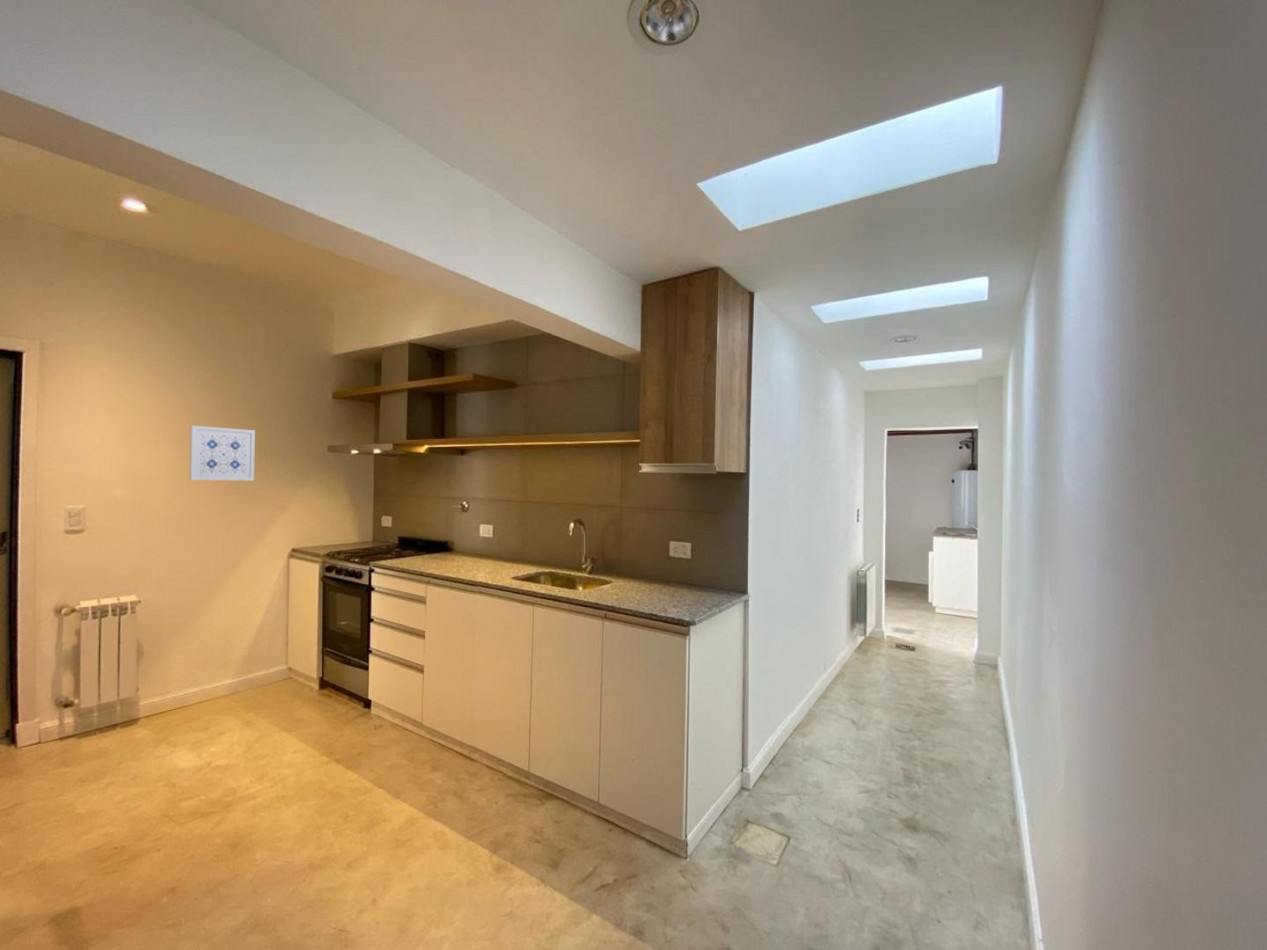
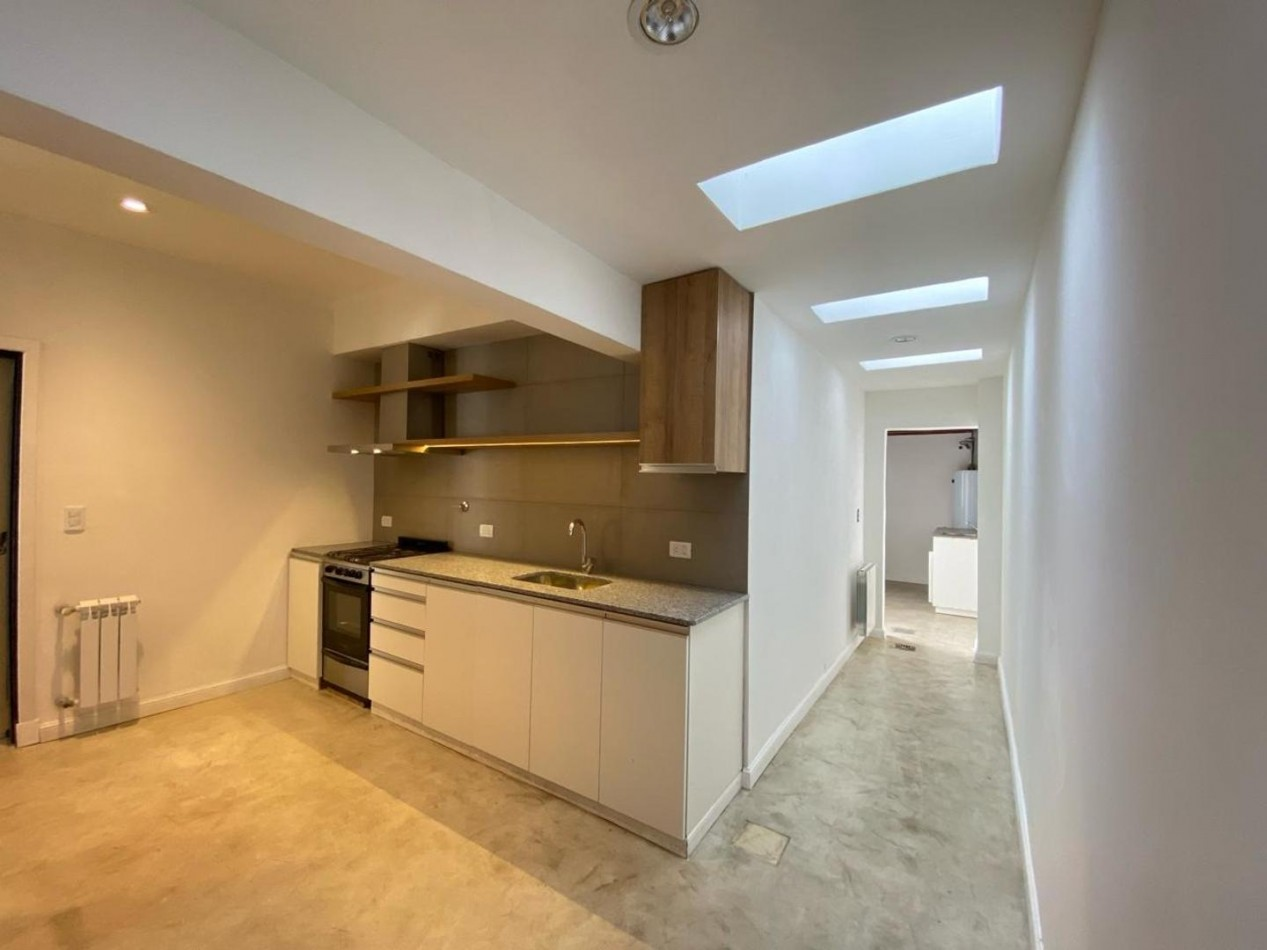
- wall art (223, 454)
